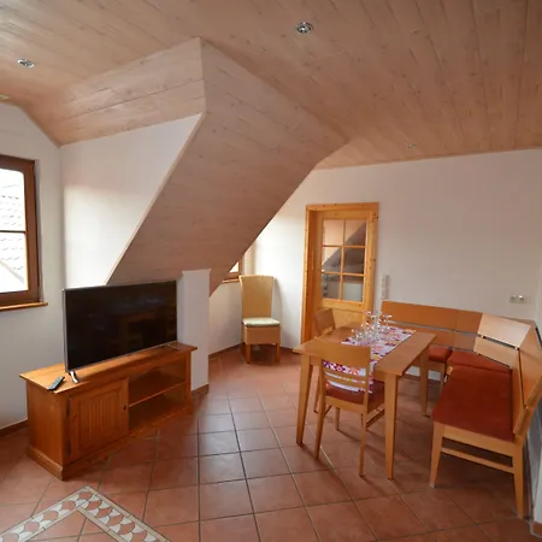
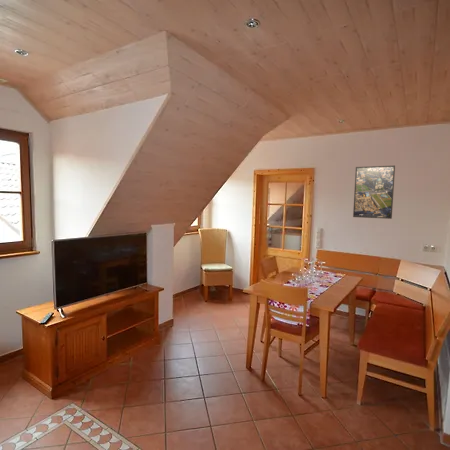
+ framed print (373, 192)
